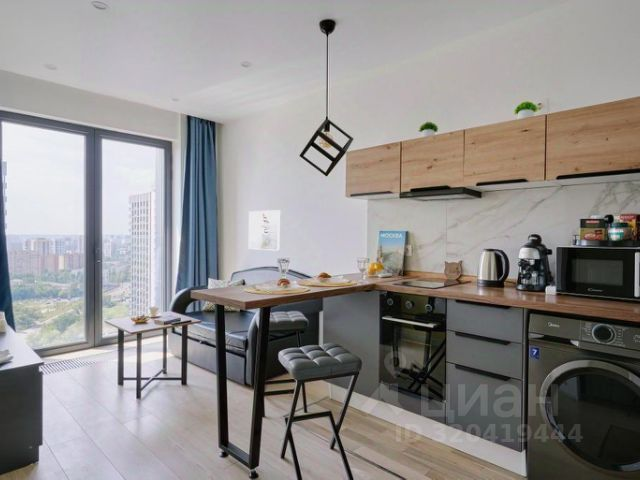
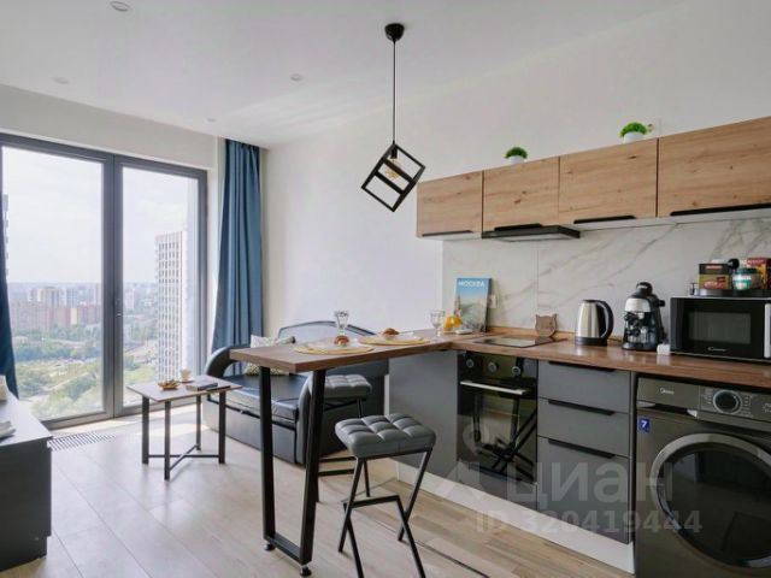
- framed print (263, 230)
